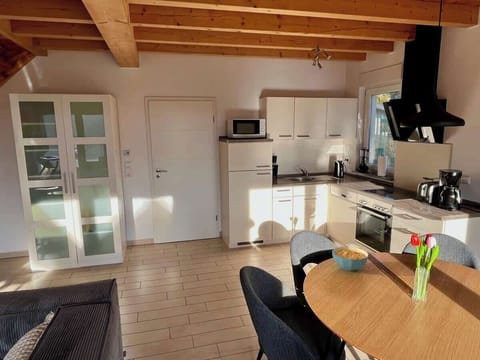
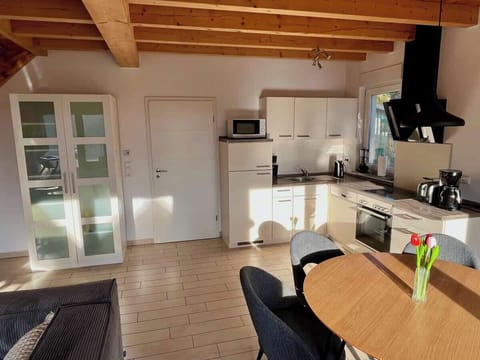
- cereal bowl (349, 260)
